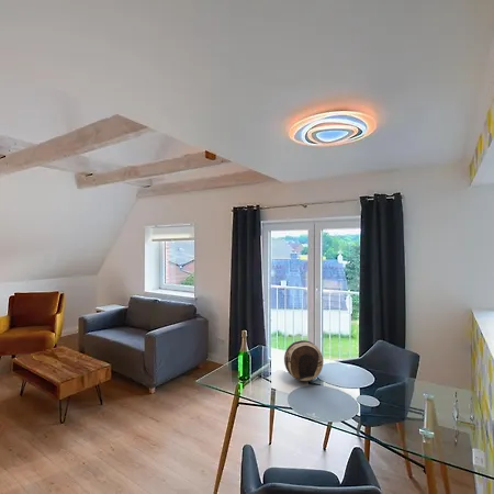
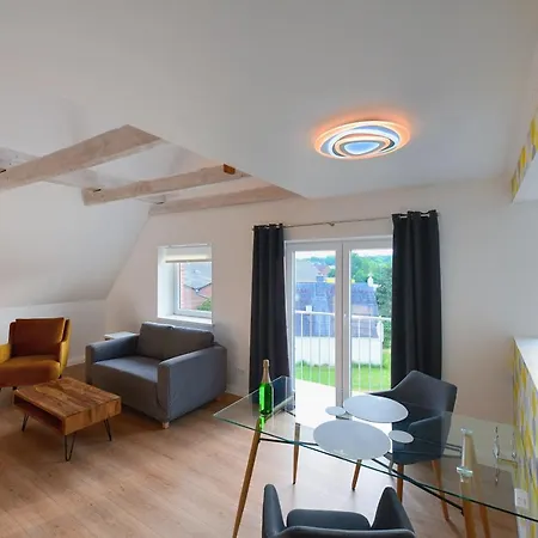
- decorative bowl (303, 360)
